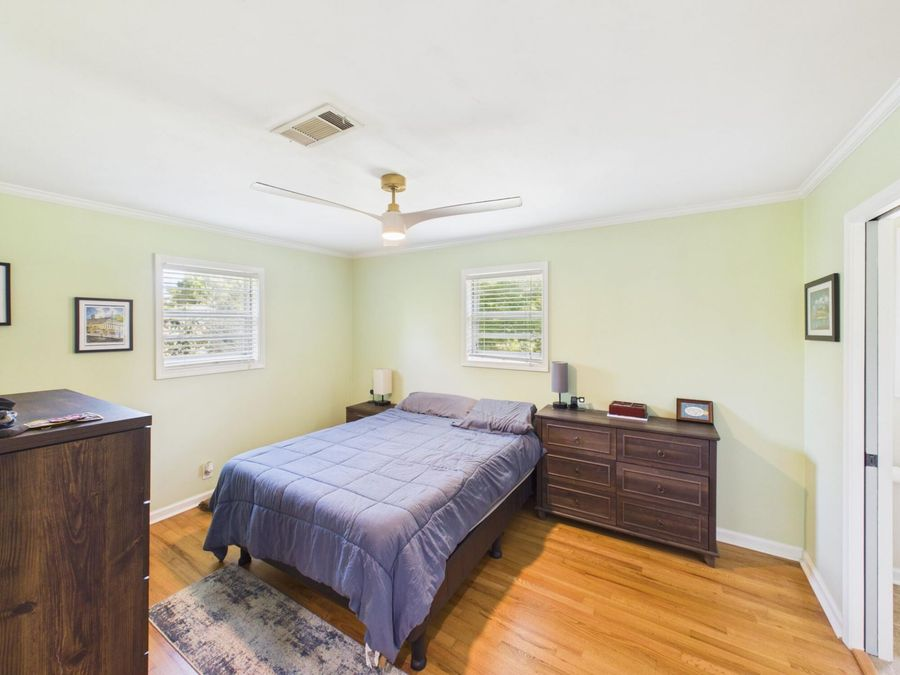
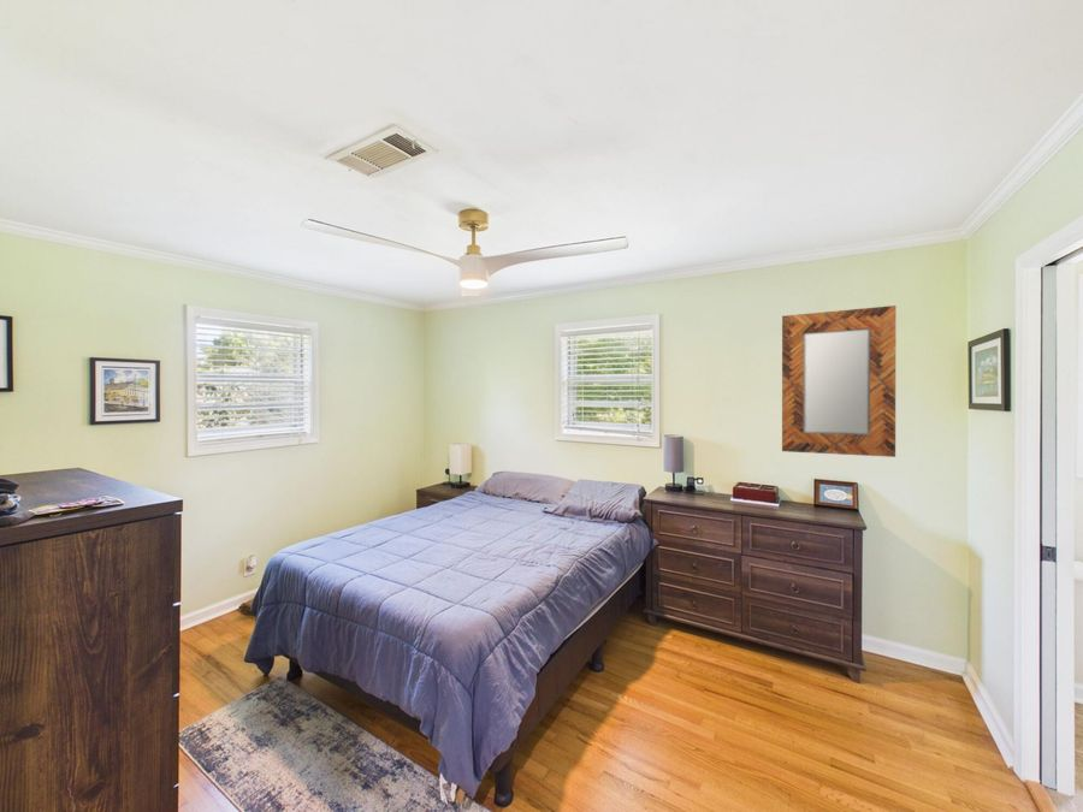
+ home mirror (835, 383)
